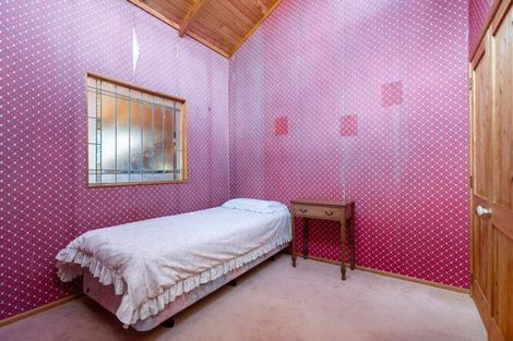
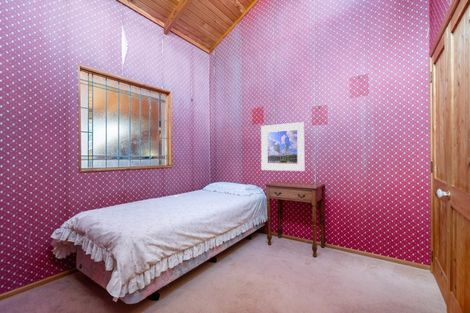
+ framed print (281, 147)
